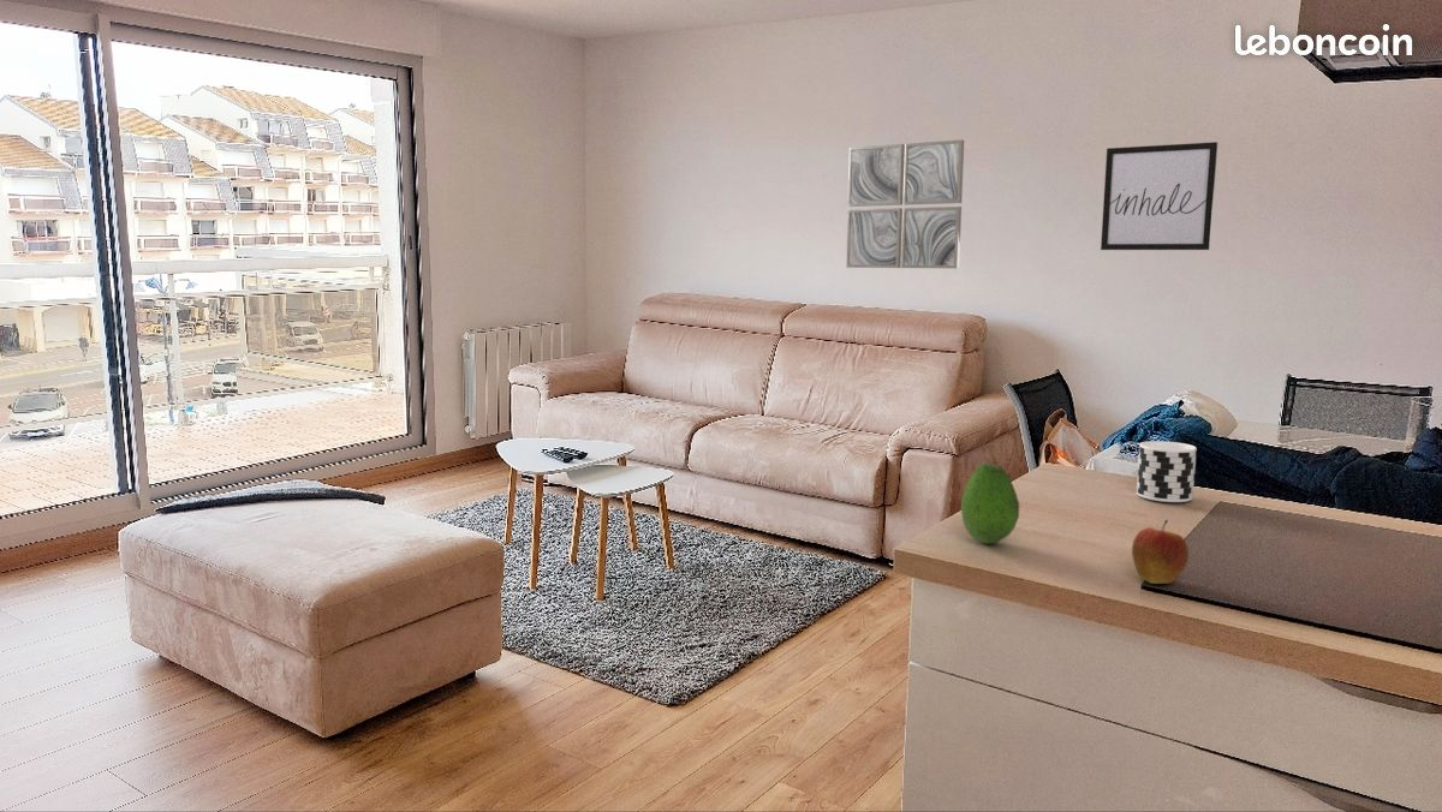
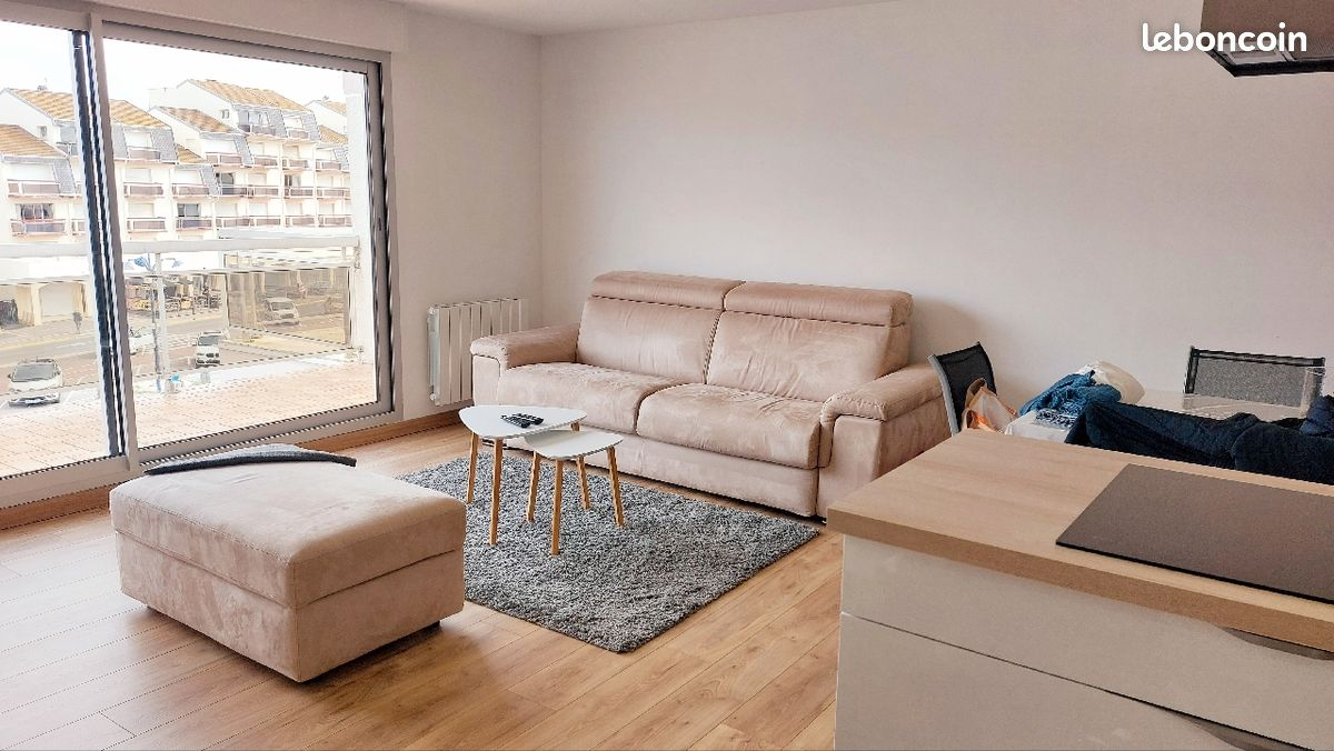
- wall art (1157, 197)
- cup (1161, 468)
- fruit (1160, 551)
- wall art (901, 204)
- fruit (990, 502)
